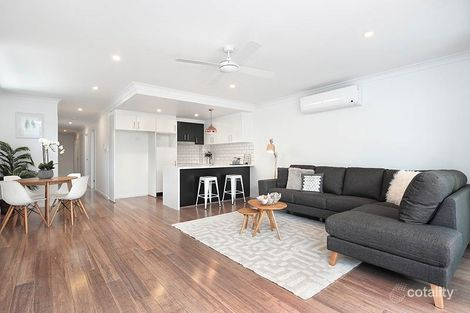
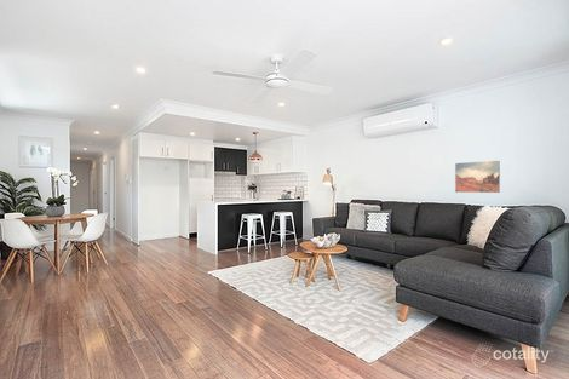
+ wall art (476, 177)
